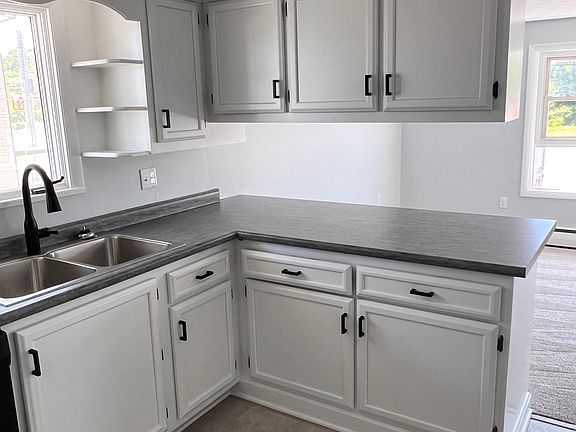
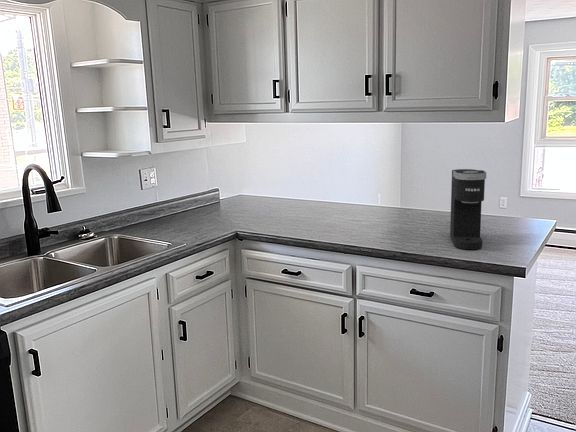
+ coffee maker (466, 206)
